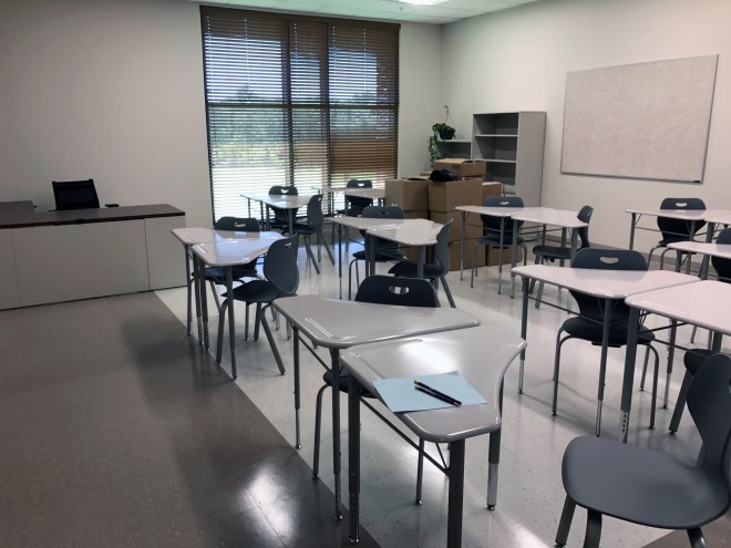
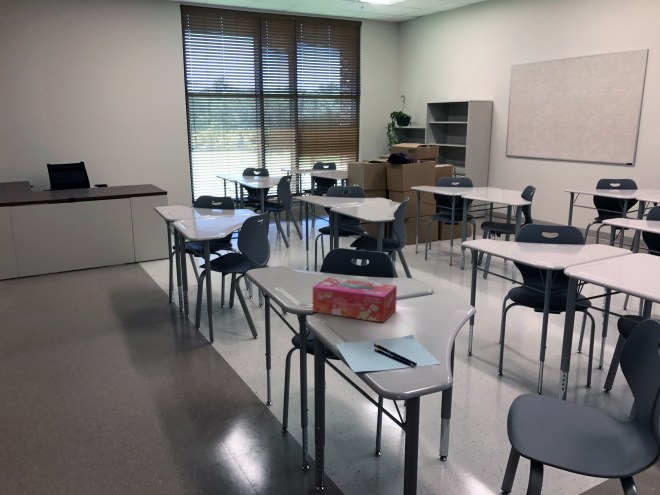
+ tissue box (354, 298)
